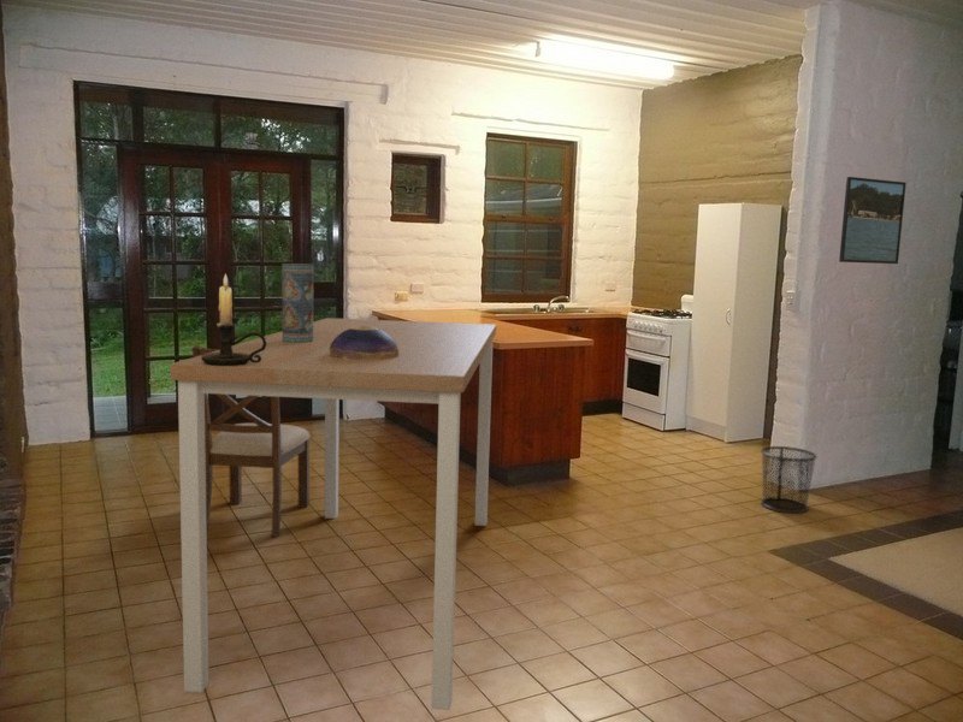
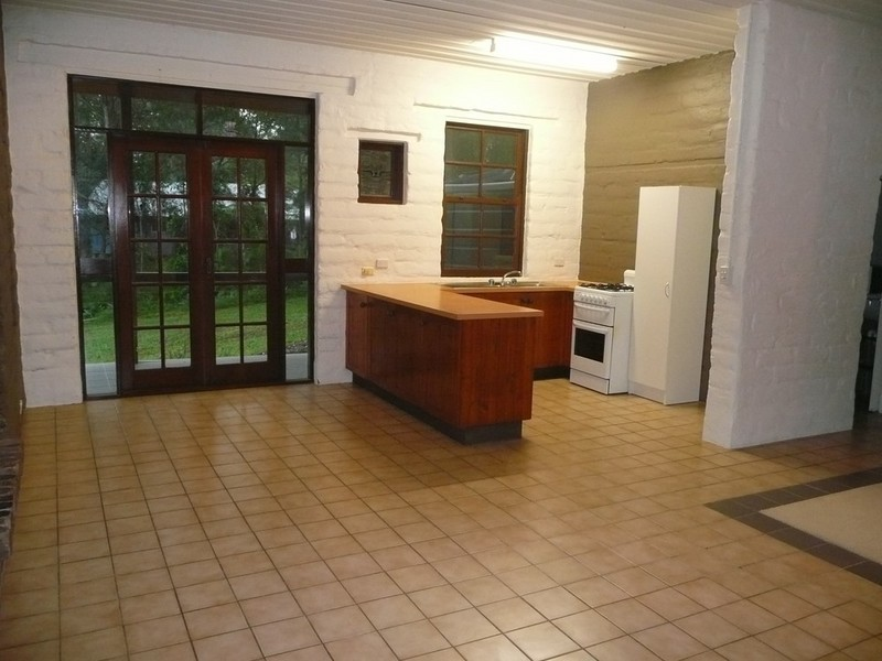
- decorative bowl (364, 339)
- waste bin (785, 479)
- candle holder (231, 318)
- dining table (337, 466)
- chair (253, 431)
- vase (297, 302)
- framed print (873, 221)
